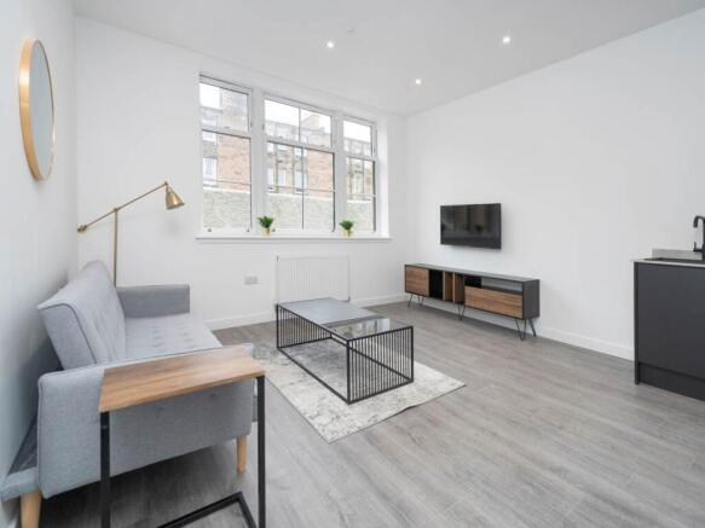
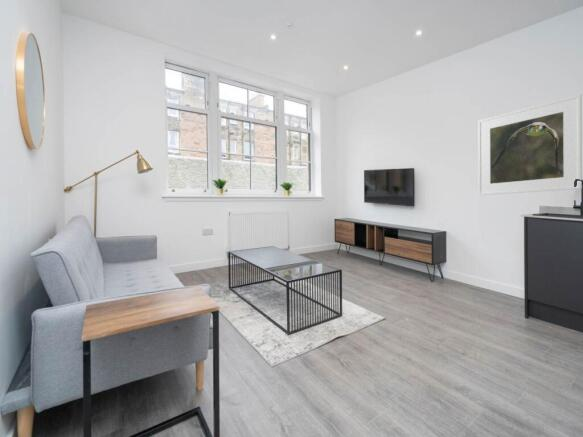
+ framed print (523, 150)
